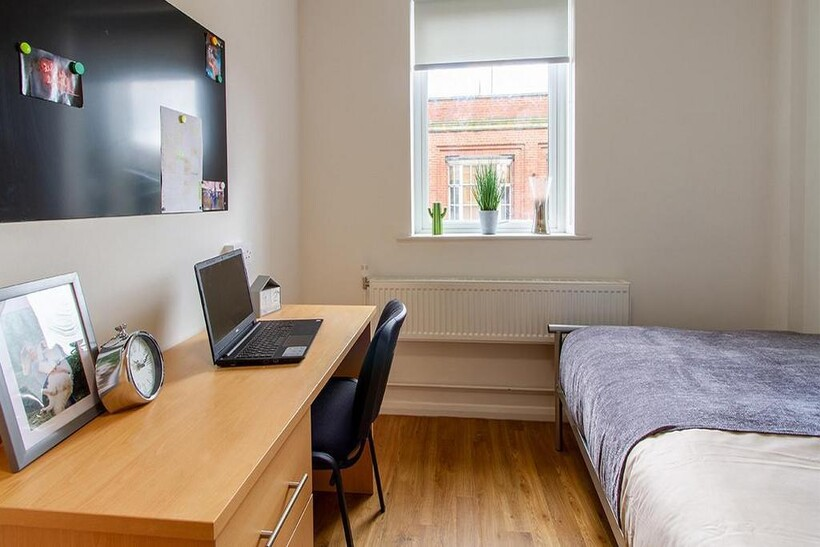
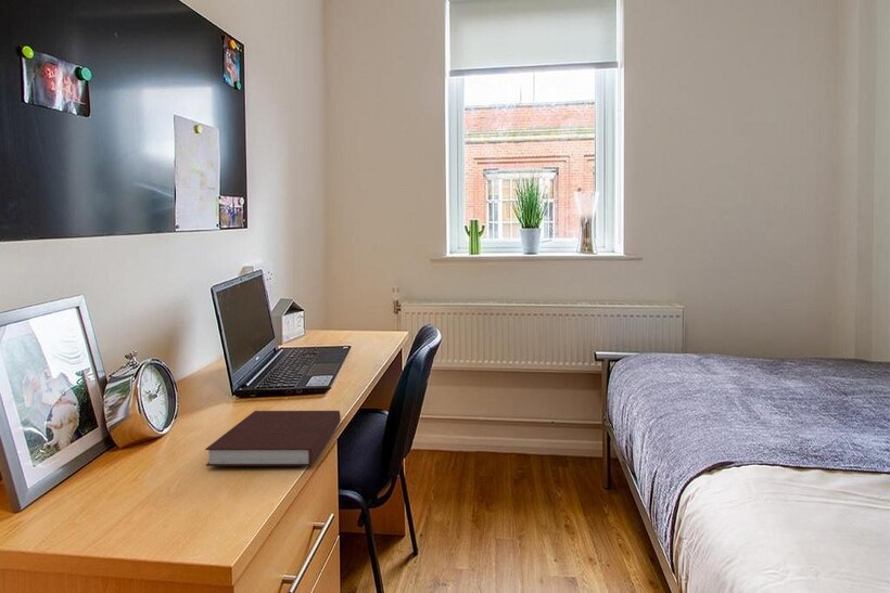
+ notebook (280, 435)
